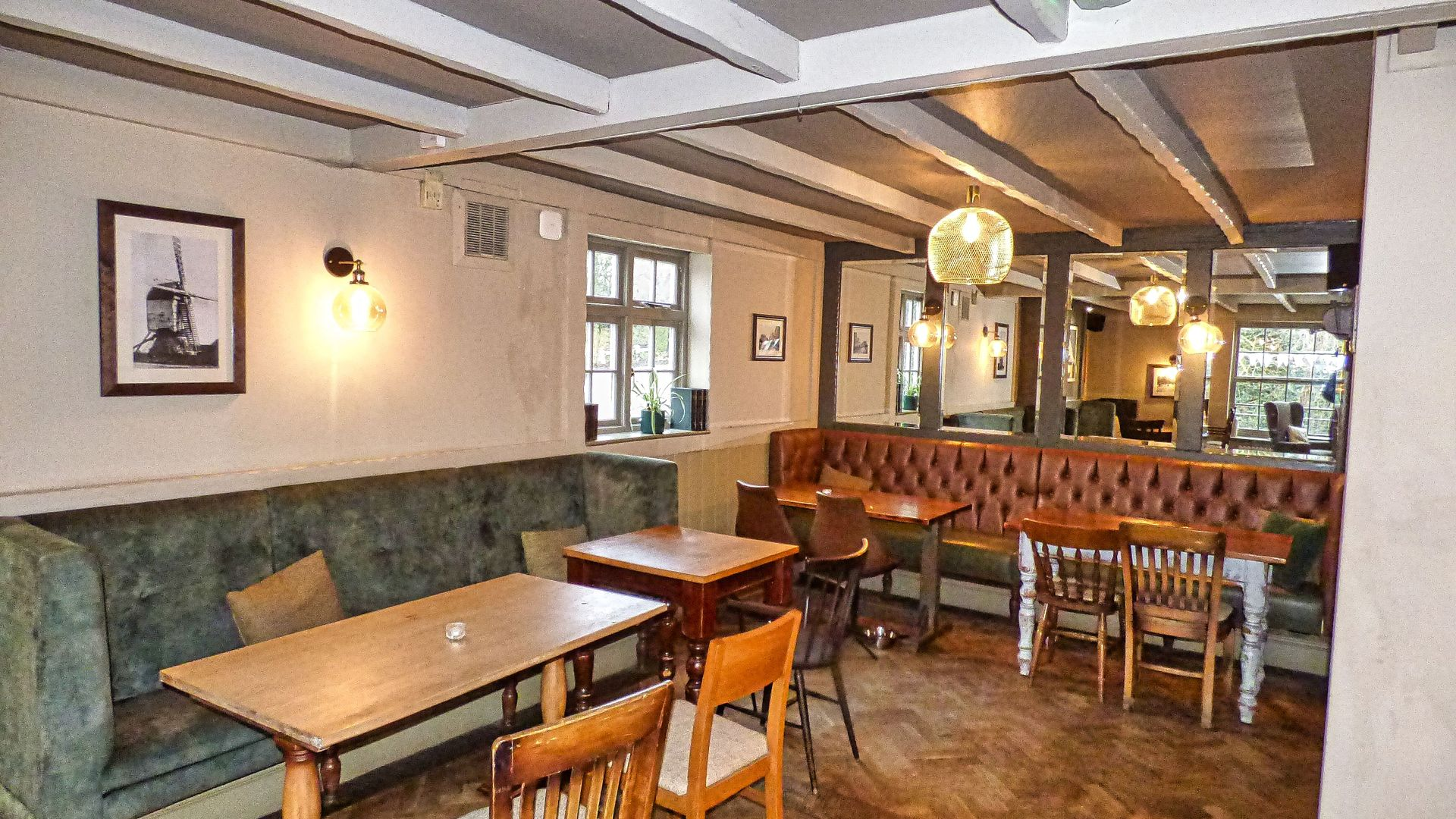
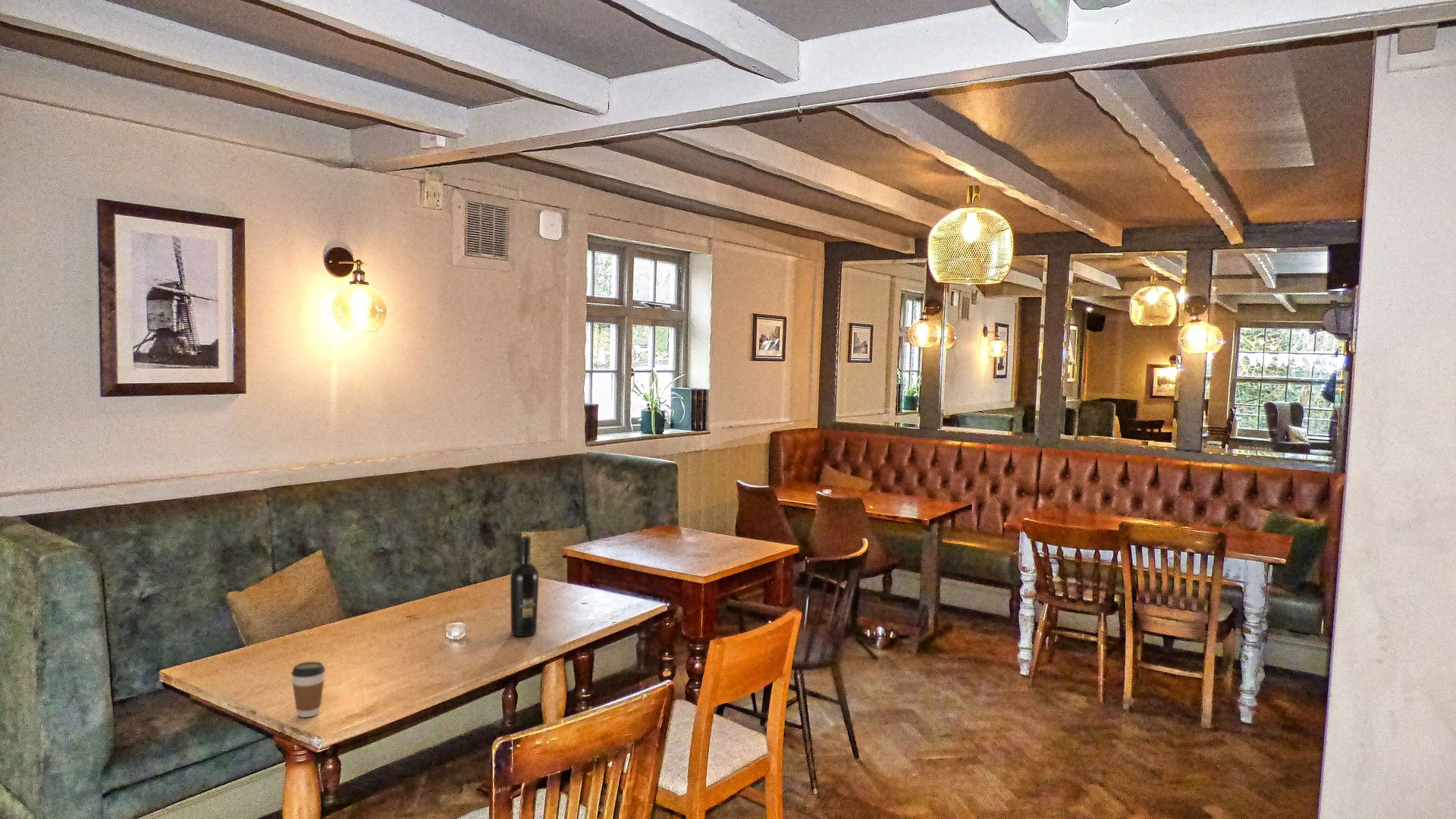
+ coffee cup (308, 689)
+ wine bottle (524, 585)
